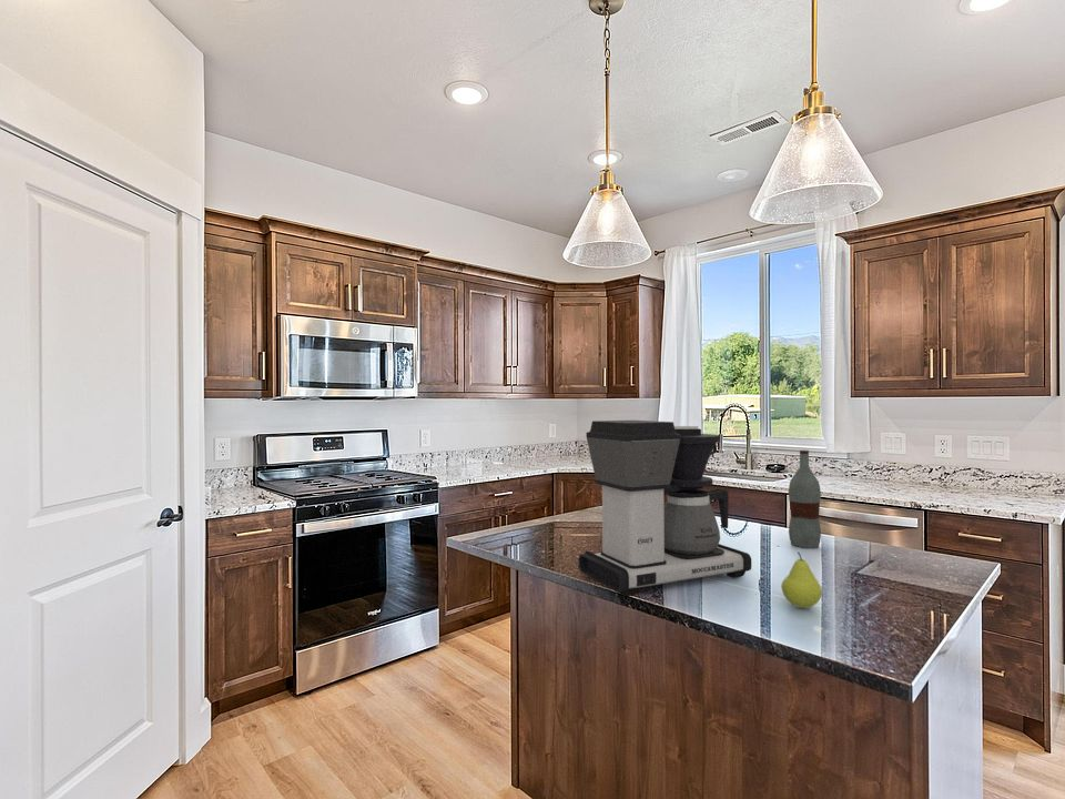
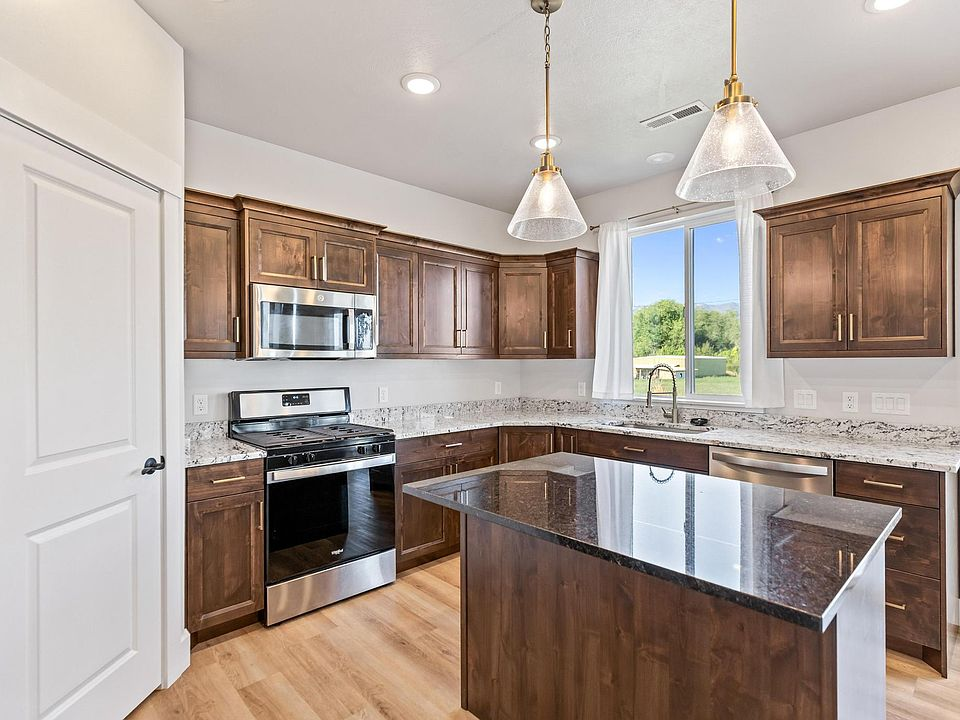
- fruit (801, 579)
- coffee maker (663, 496)
- bottle (804, 497)
